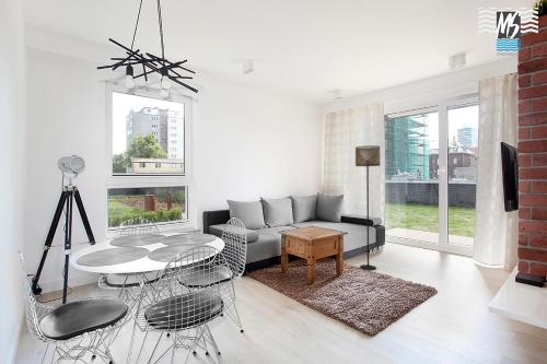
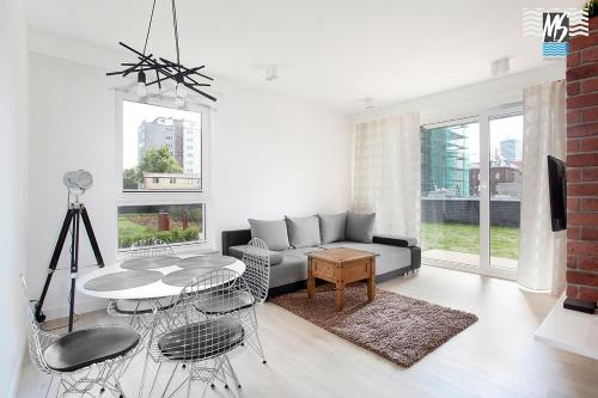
- floor lamp (368, 207)
